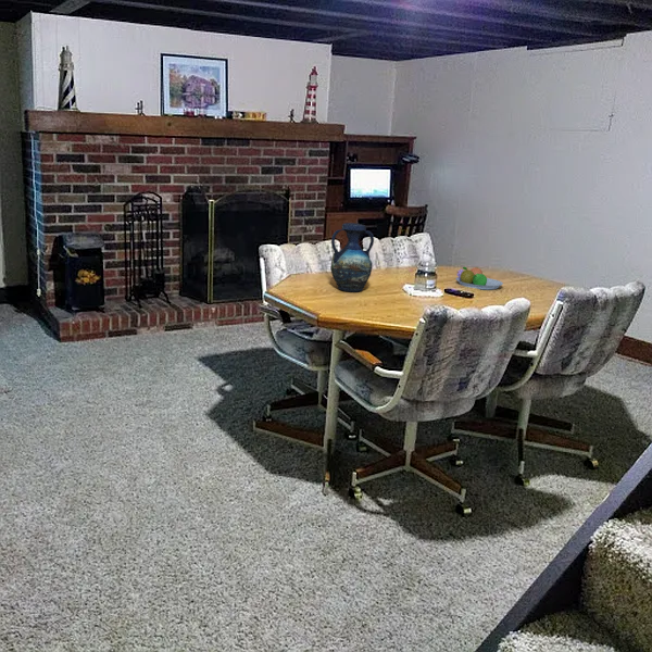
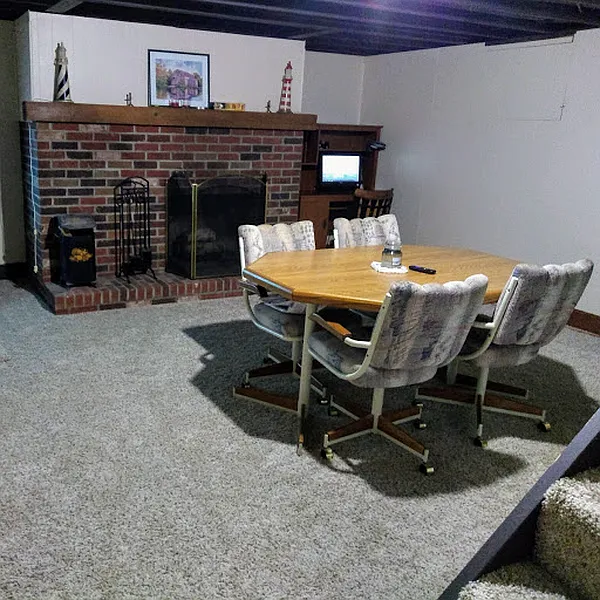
- fruit bowl (478, 276)
- vase (351, 258)
